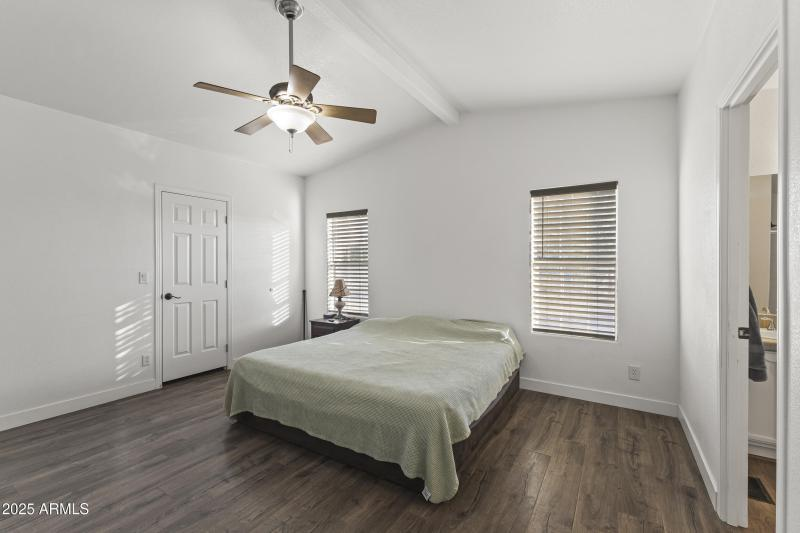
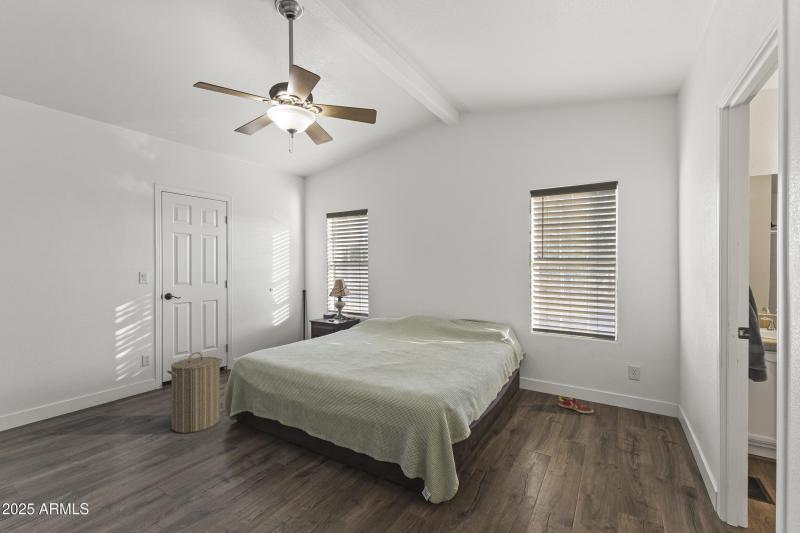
+ laundry hamper (196, 387)
+ shoe (575, 403)
